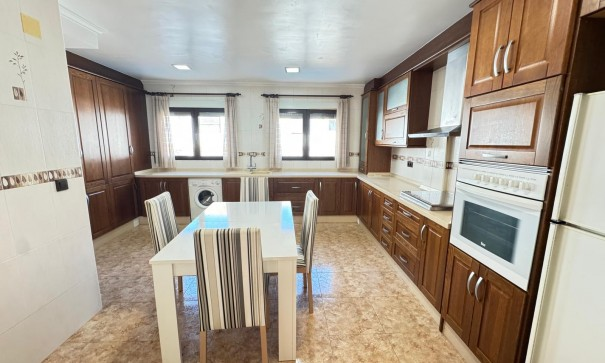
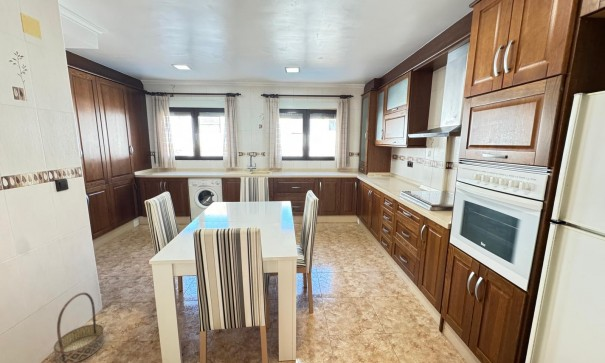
+ basket (79, 327)
